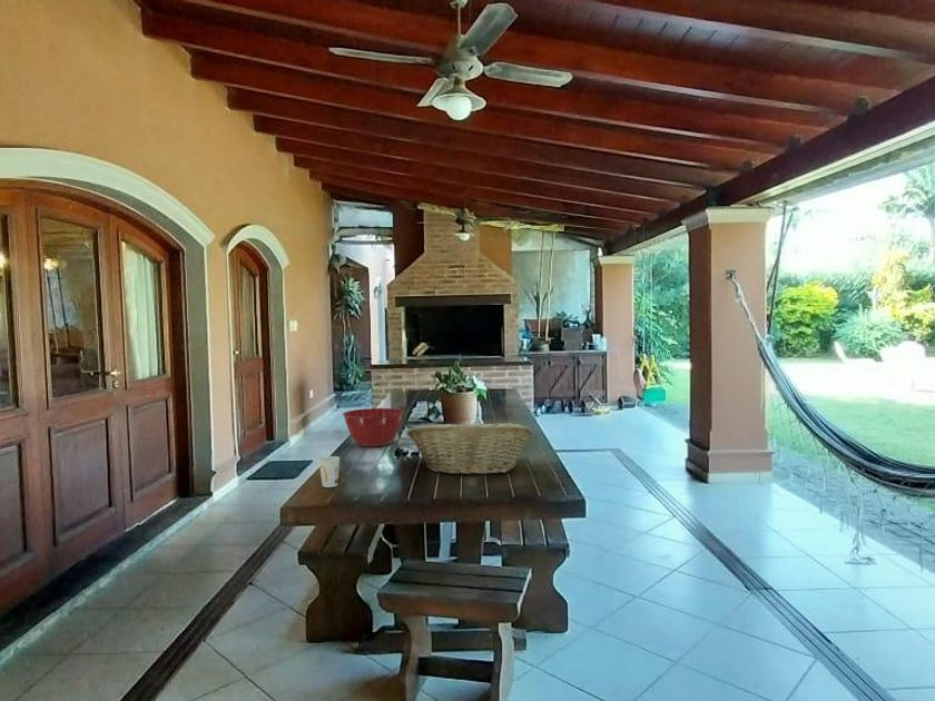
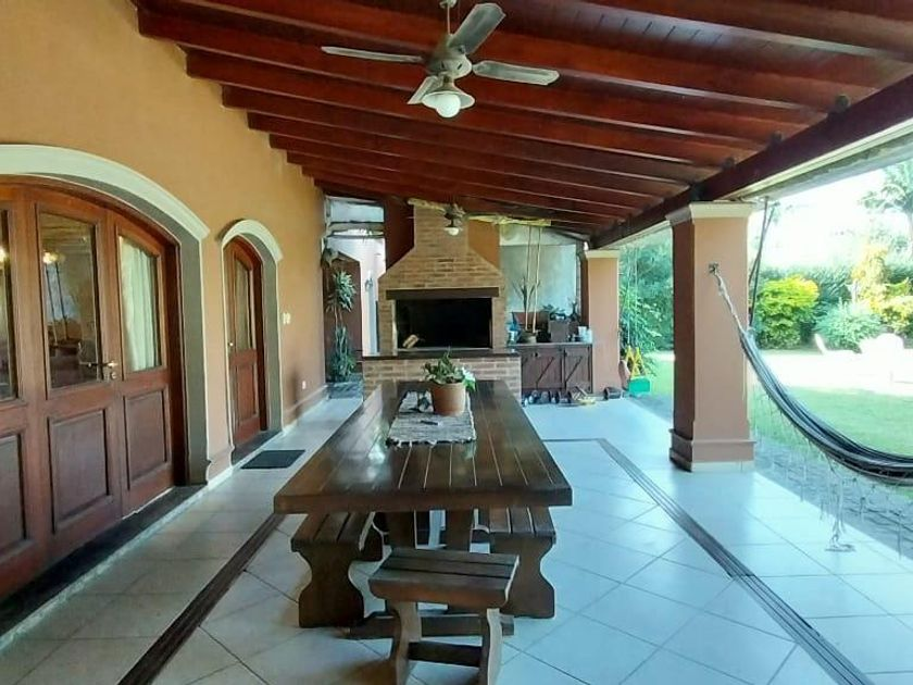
- mixing bowl (374, 427)
- cup (329, 472)
- fruit basket (469, 442)
